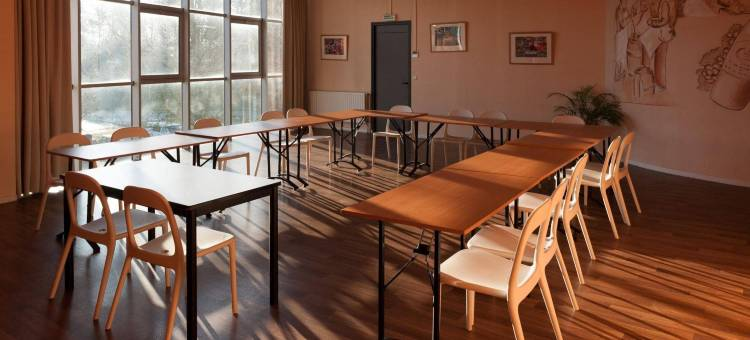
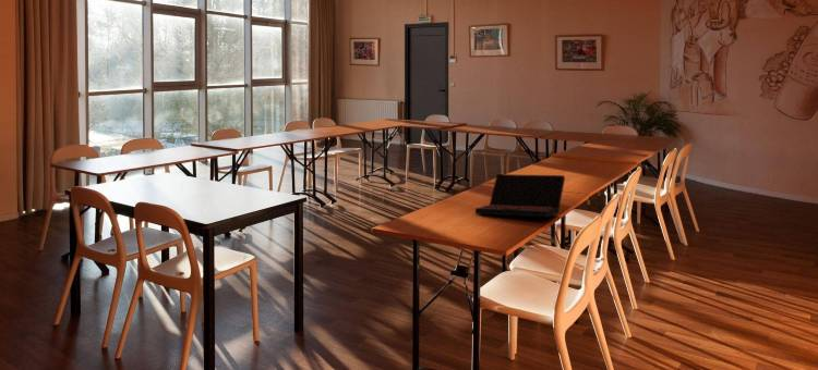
+ laptop (520, 194)
